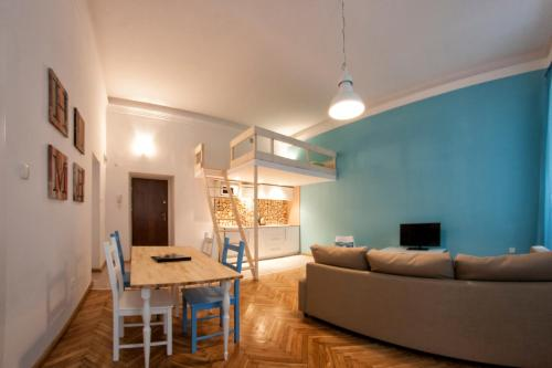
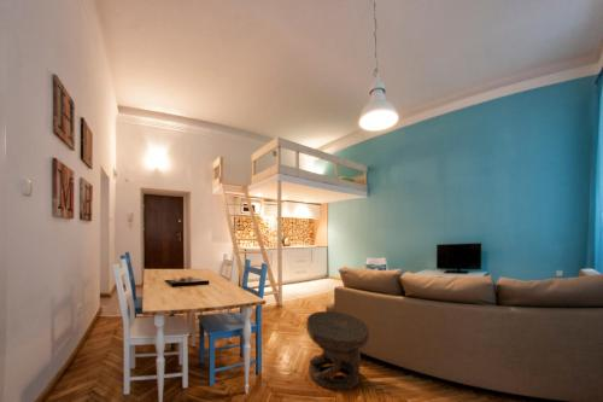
+ side table (334, 348)
